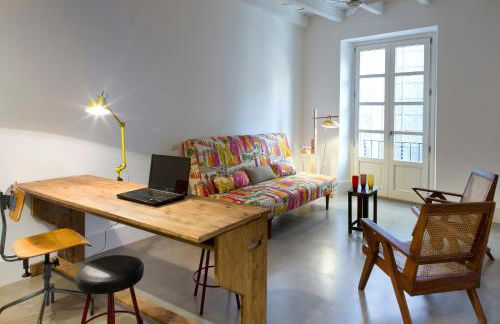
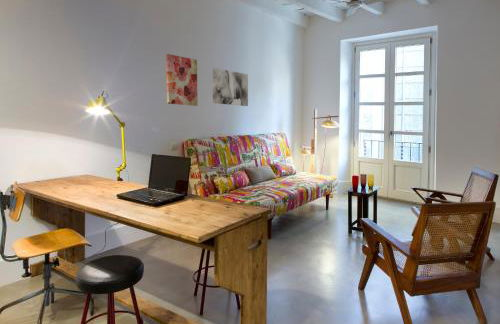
+ wall art (231, 88)
+ wall art (182, 81)
